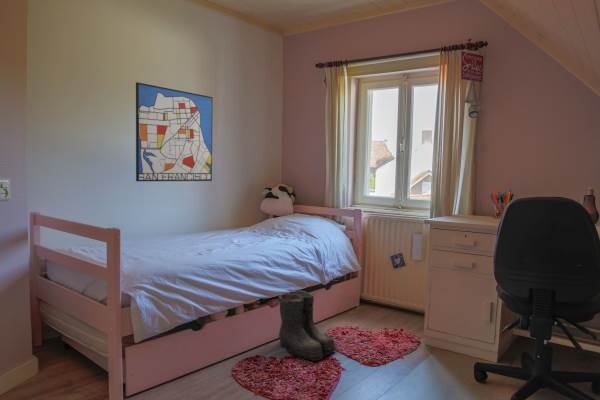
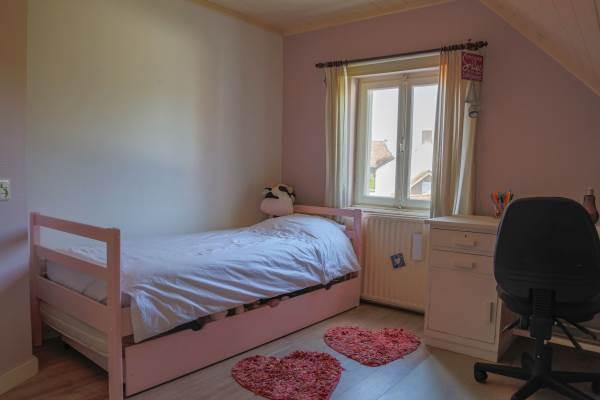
- boots (305, 322)
- wall art (177, 136)
